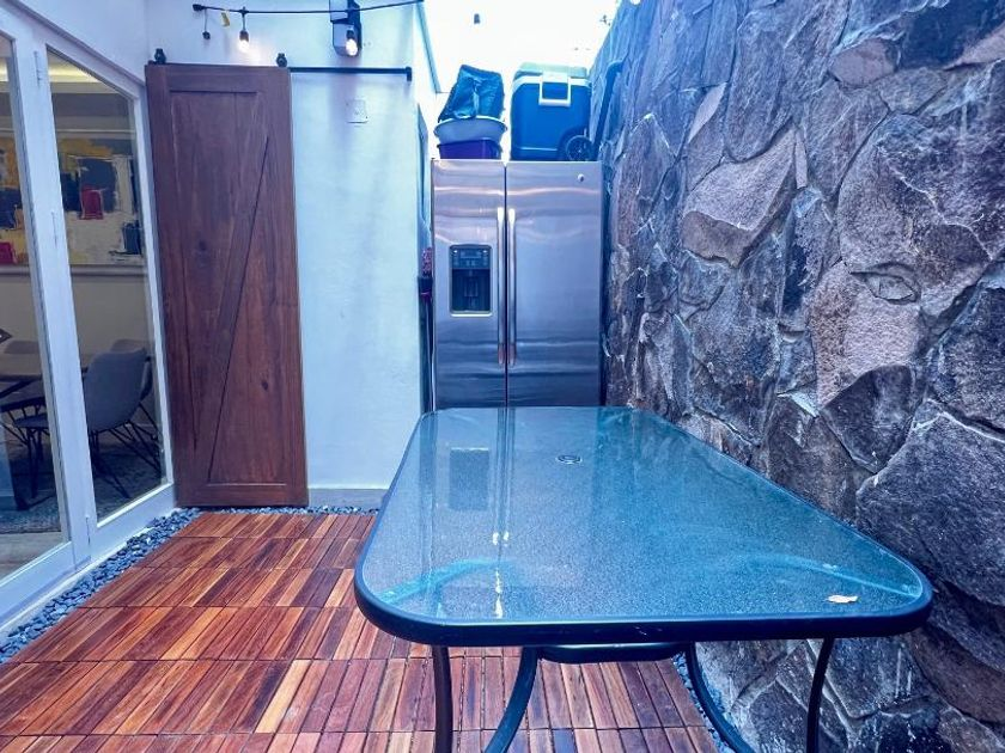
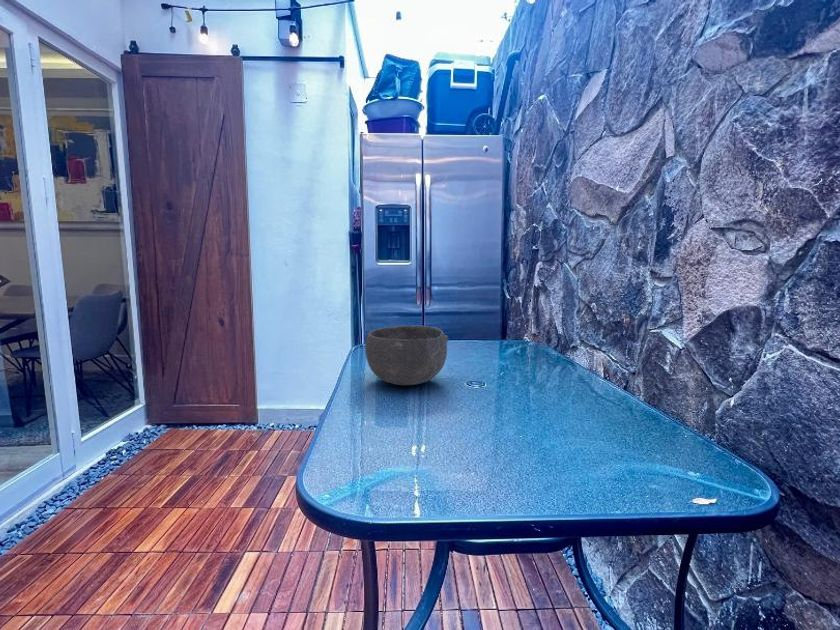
+ bowl (407, 356)
